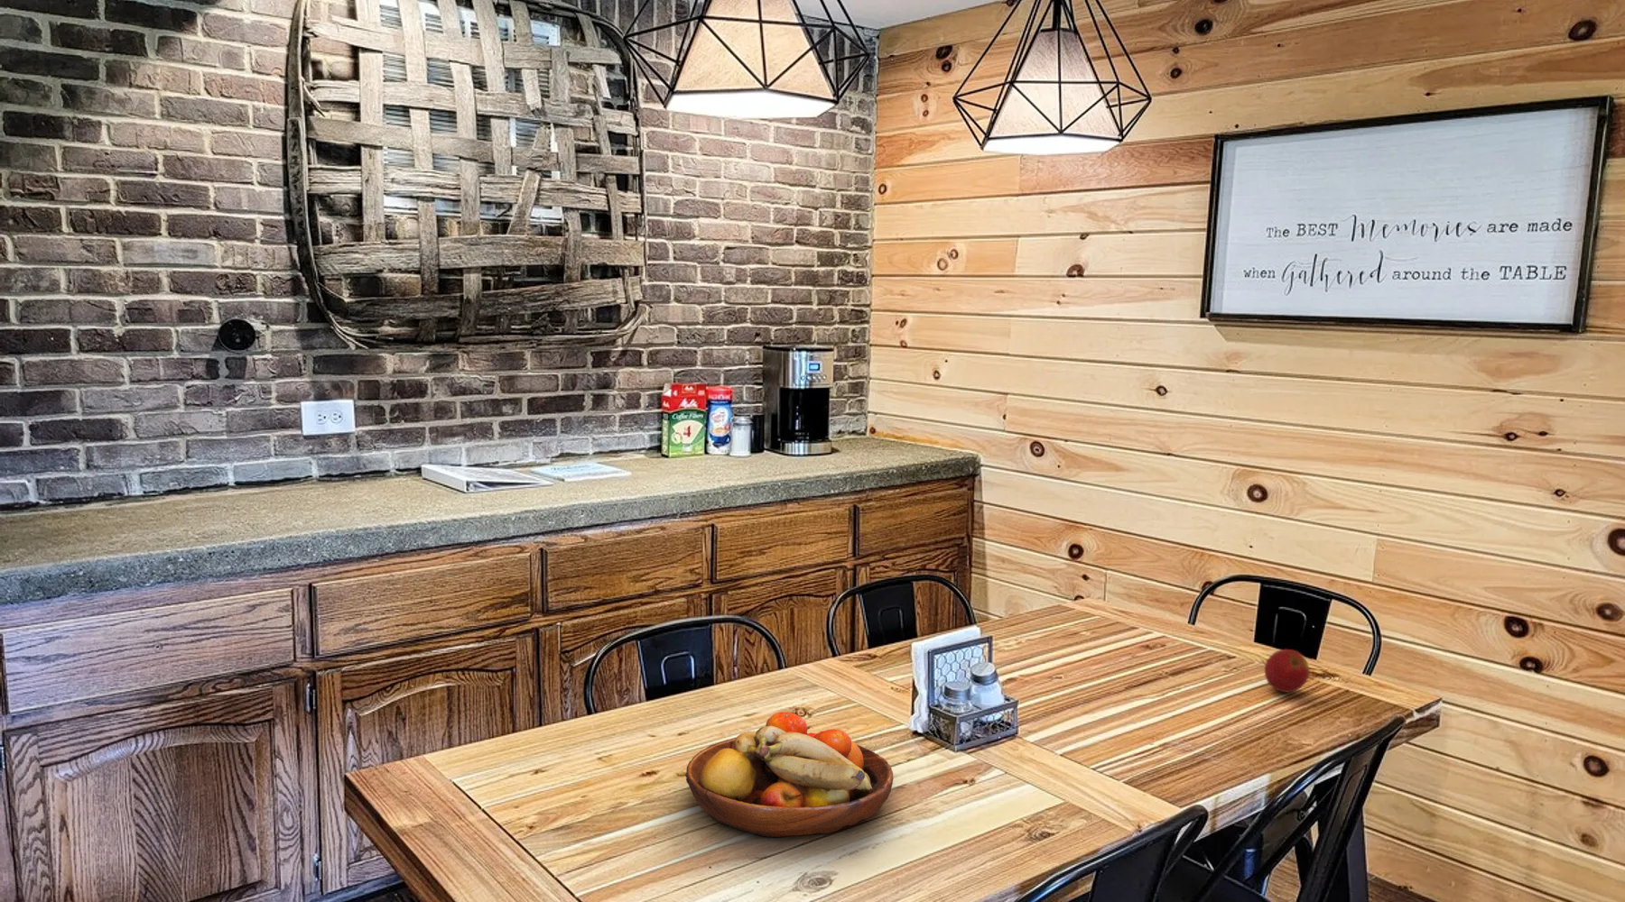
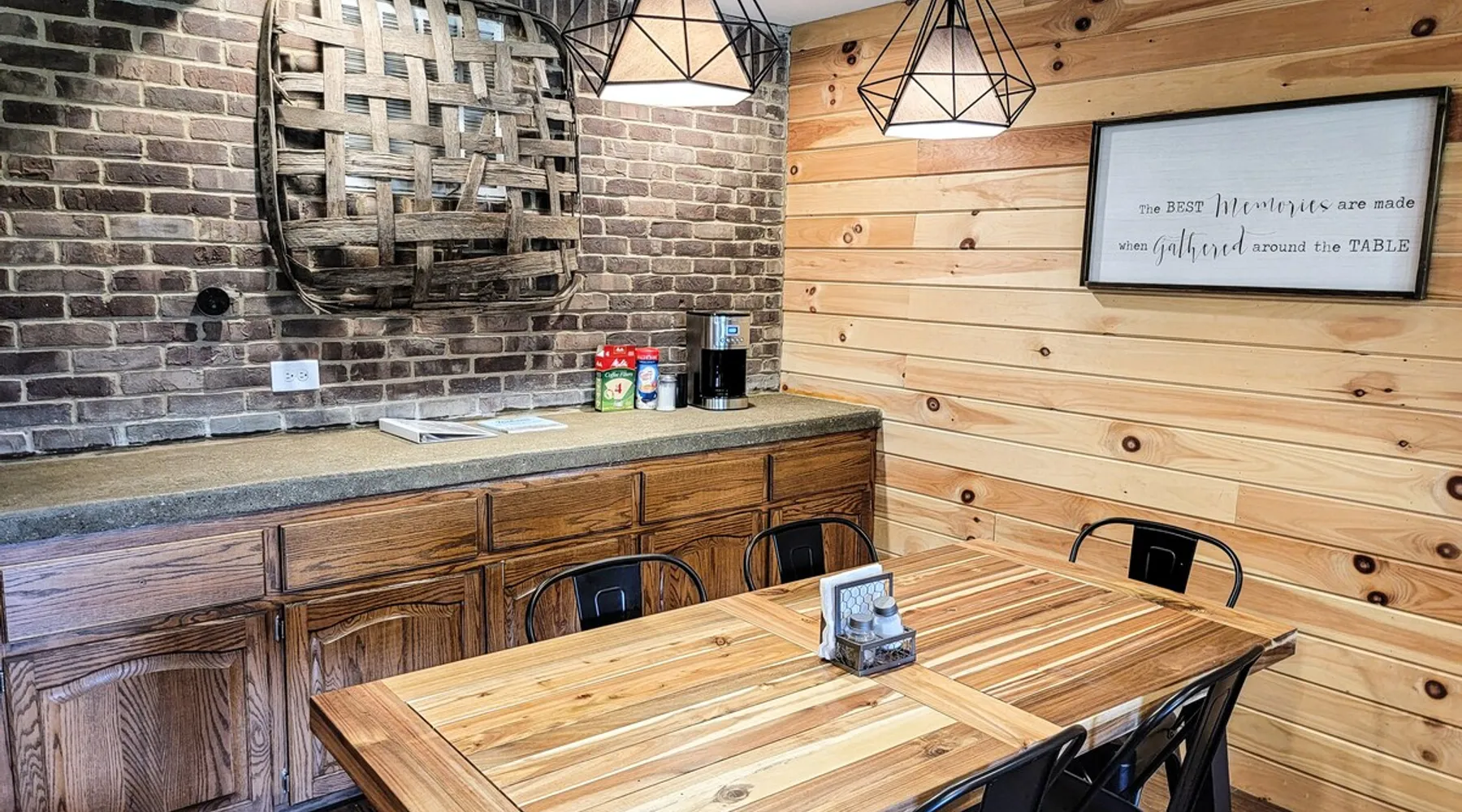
- fruit bowl (791, 761)
- apple (1286, 670)
